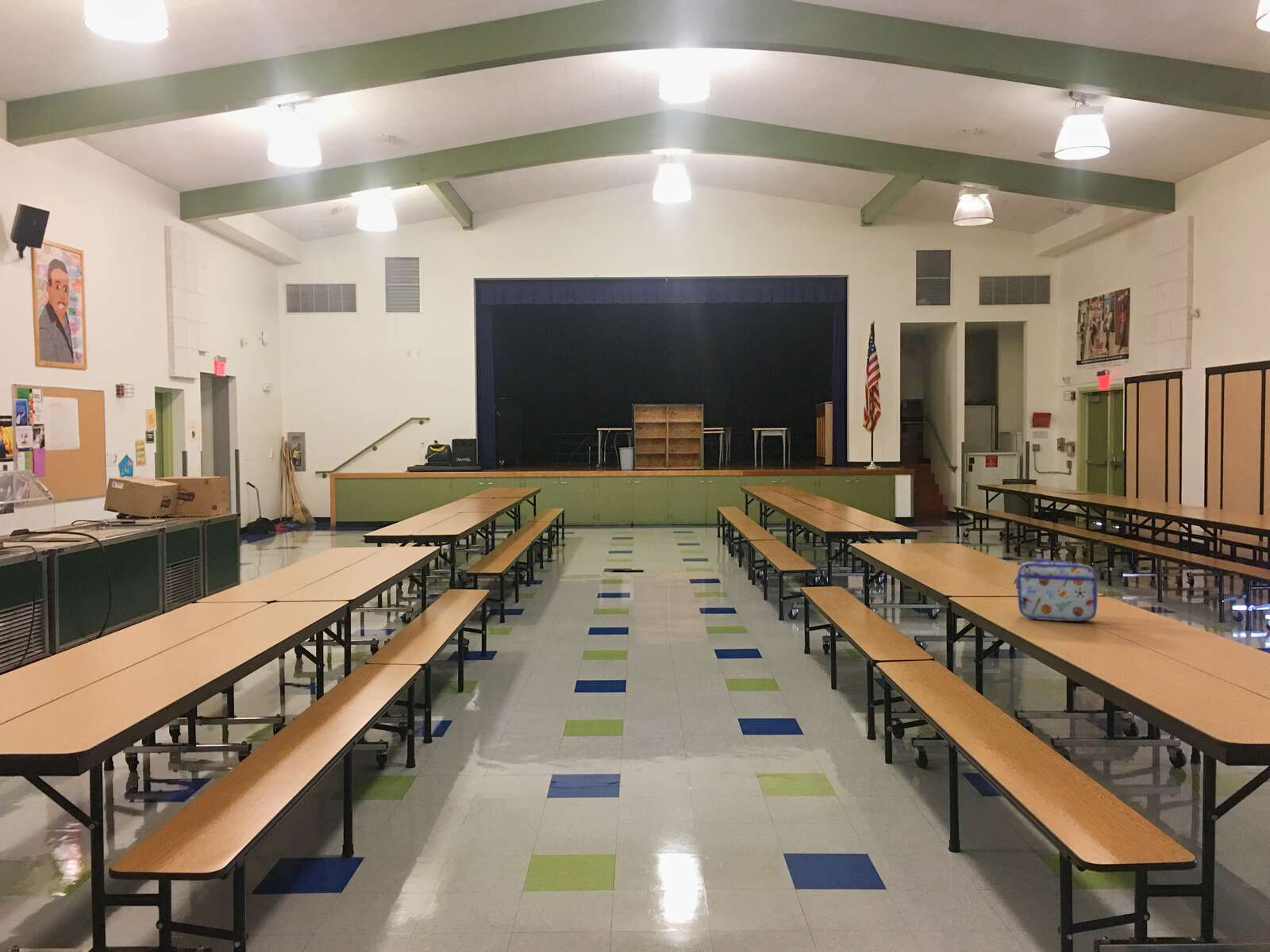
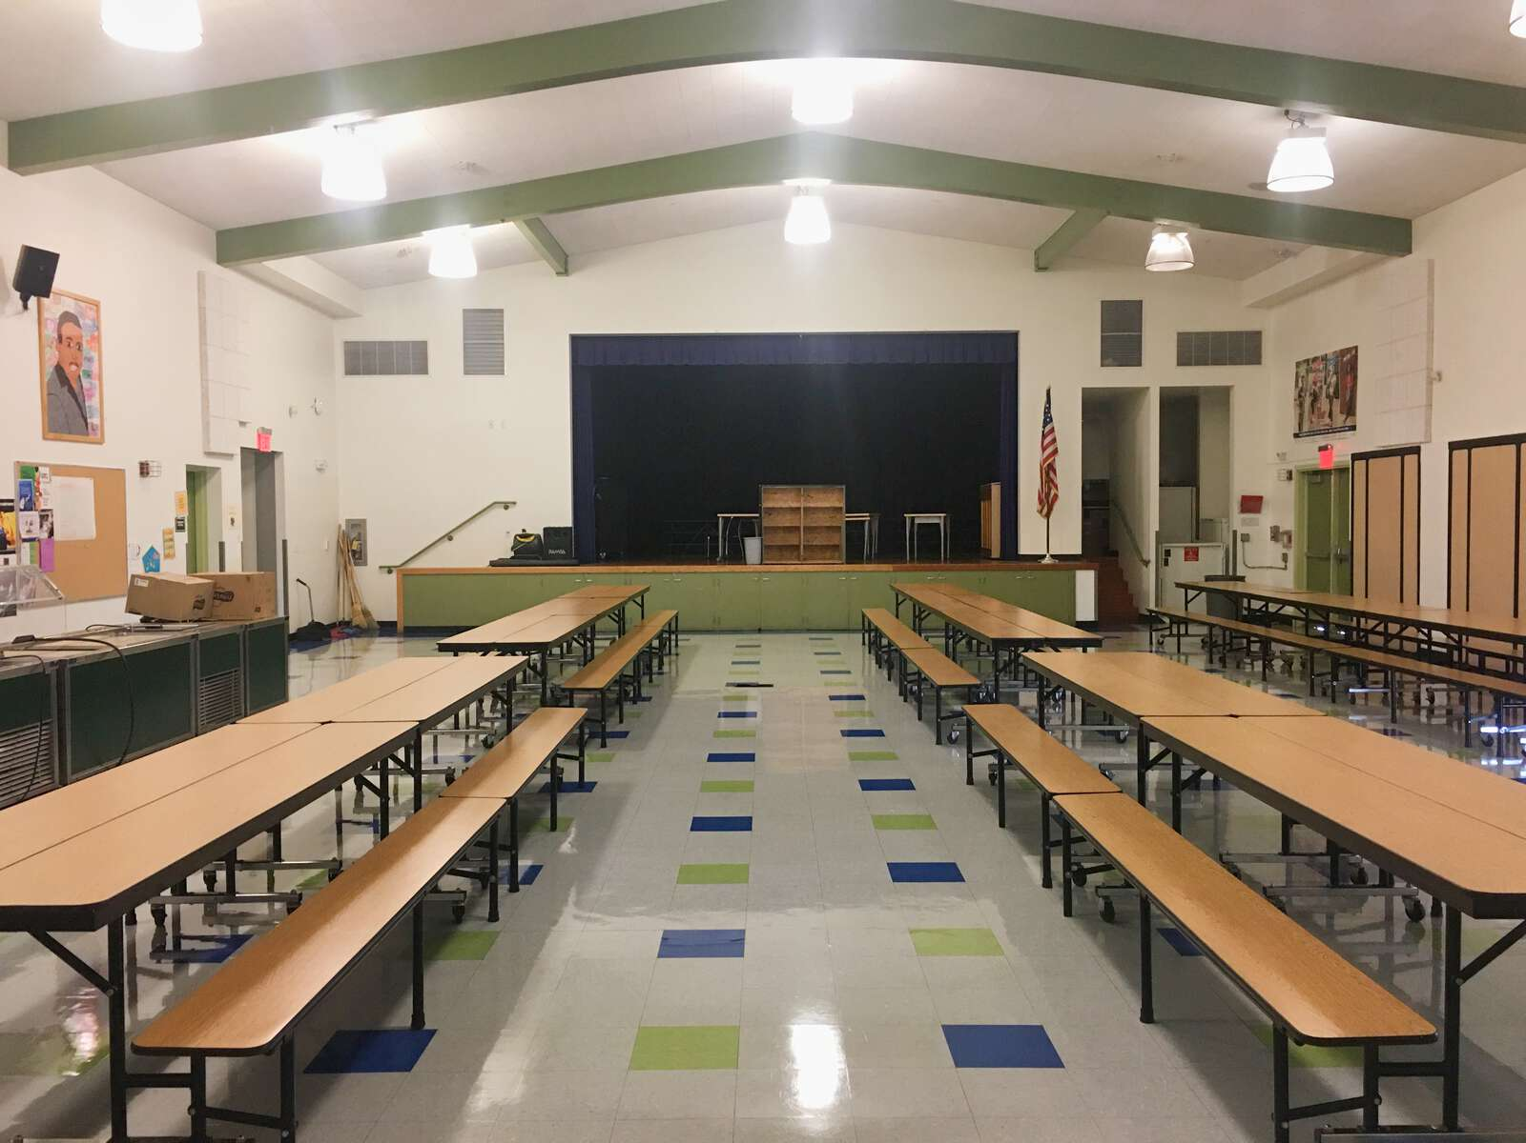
- lunch box (1054, 589)
